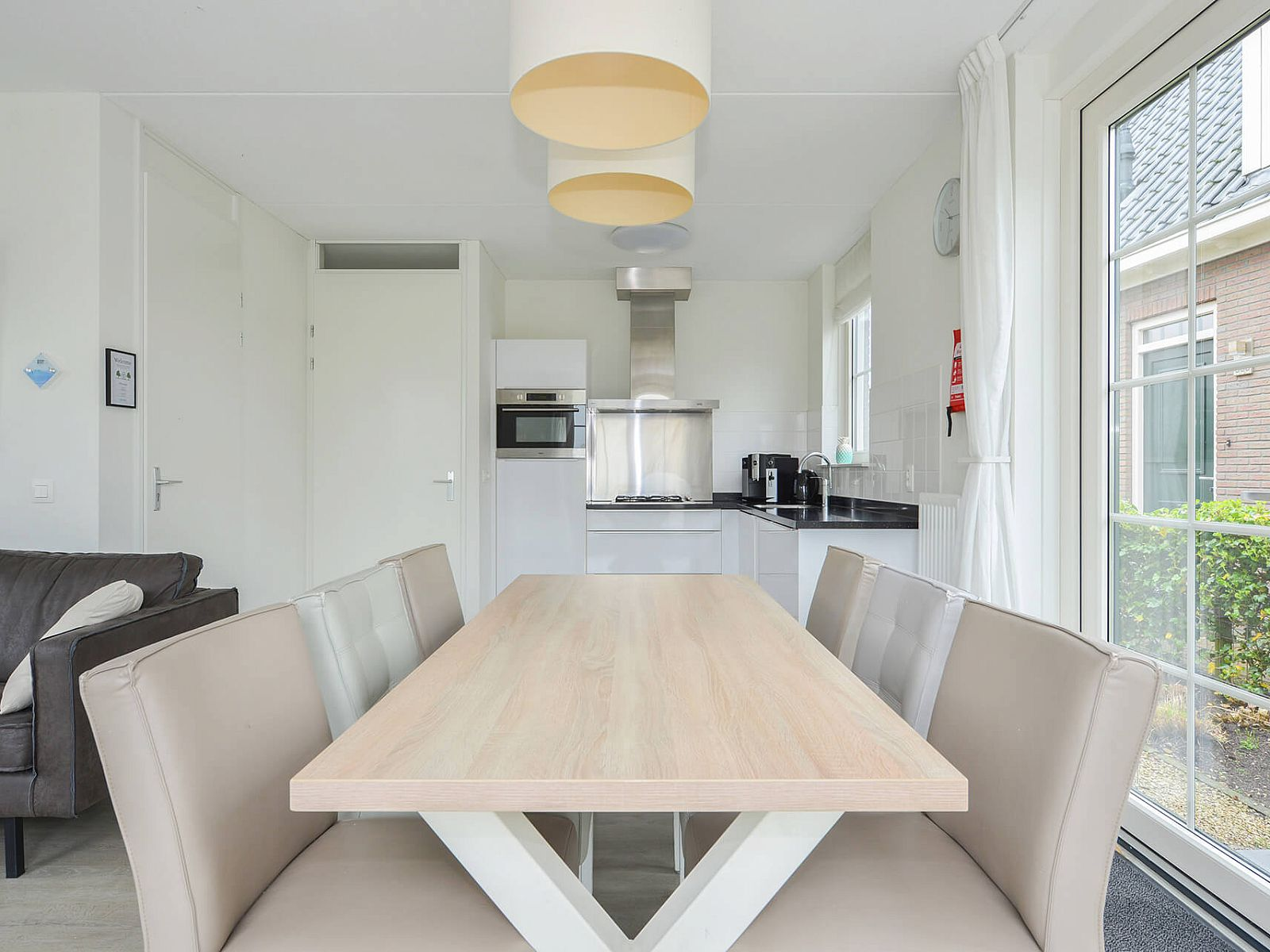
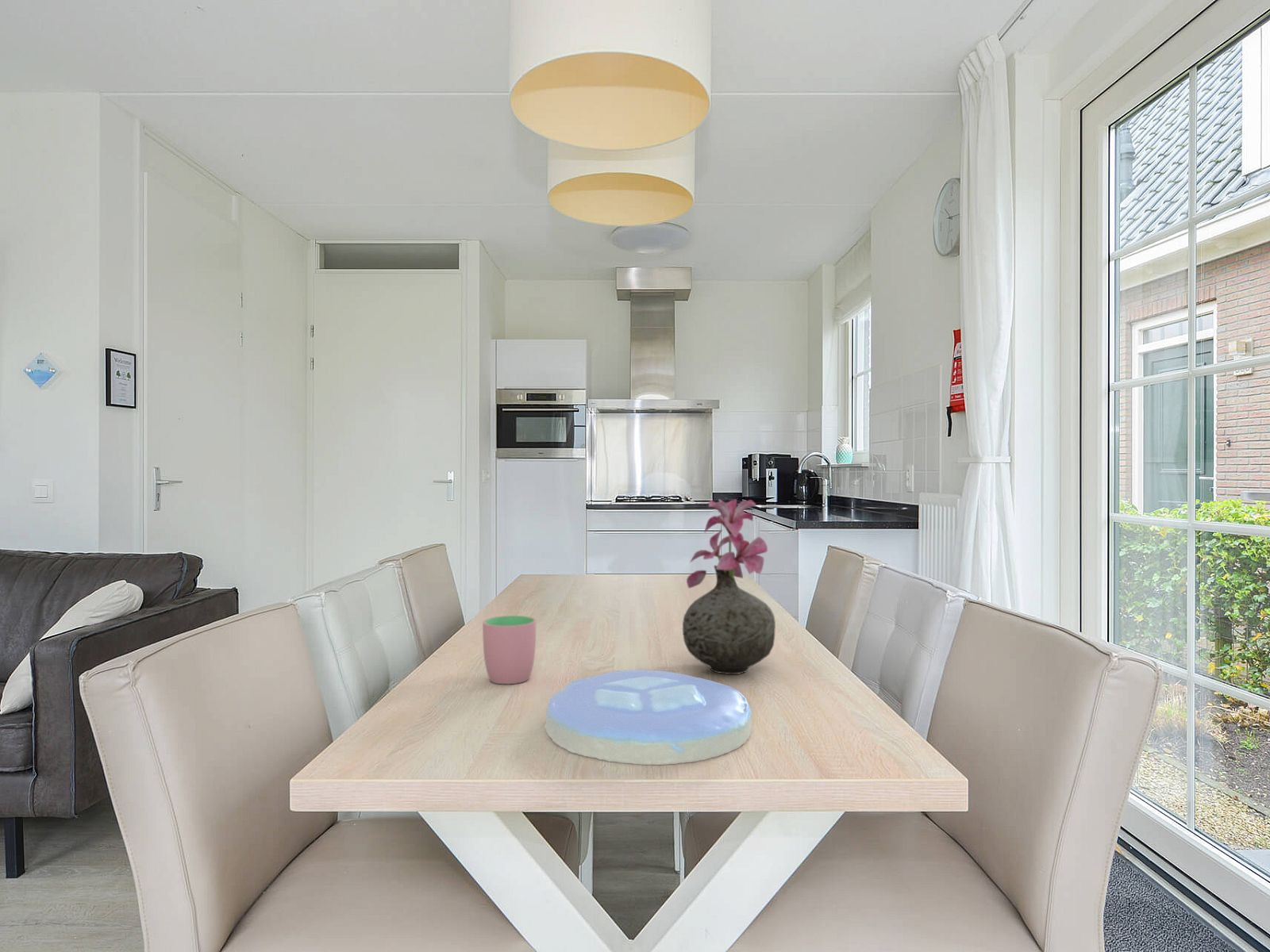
+ vase (725, 584)
+ cup (512, 647)
+ plate (648, 706)
